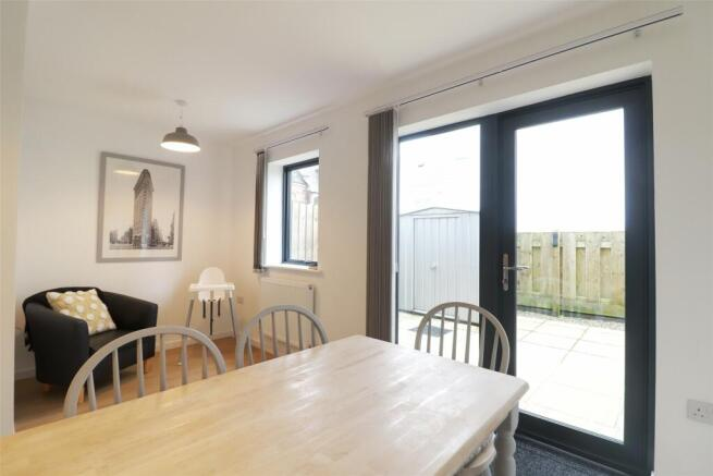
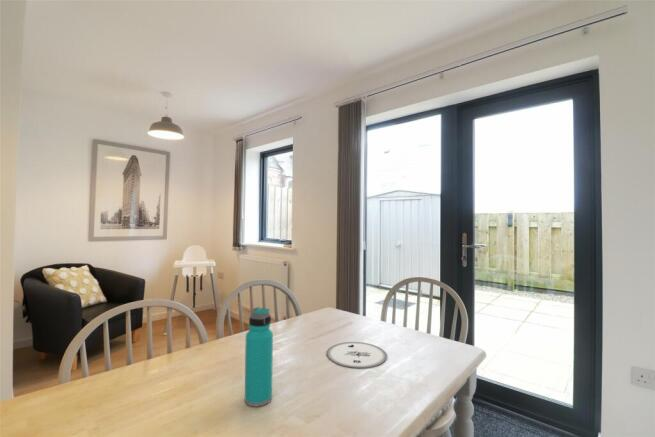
+ water bottle (259, 353)
+ plate (356, 352)
